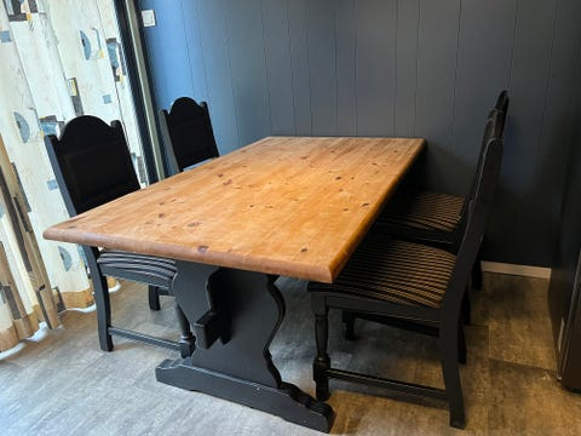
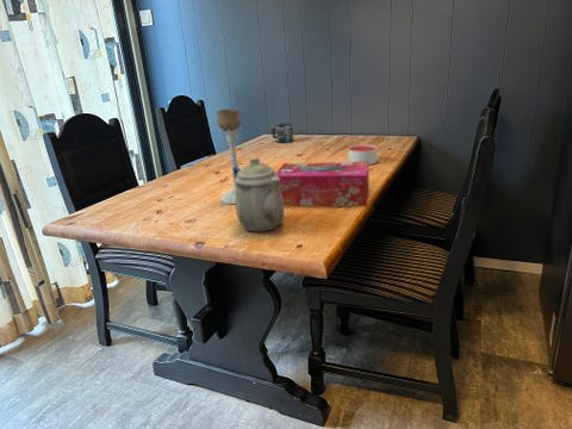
+ candle holder (232, 155)
+ tissue box (322, 184)
+ cup (281, 132)
+ candle (362, 154)
+ teapot (257, 192)
